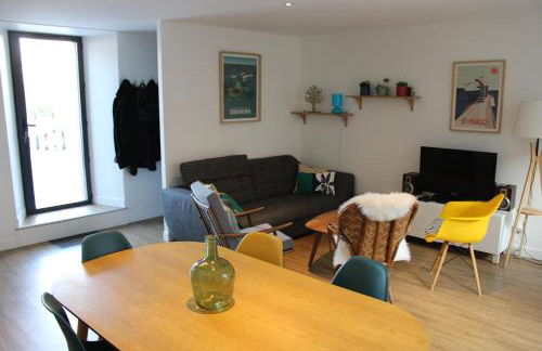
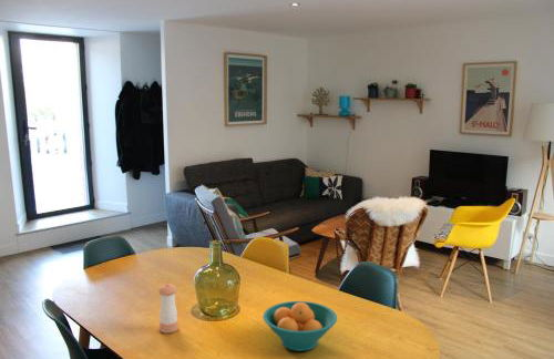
+ fruit bowl (299, 322)
+ pepper shaker (167, 306)
